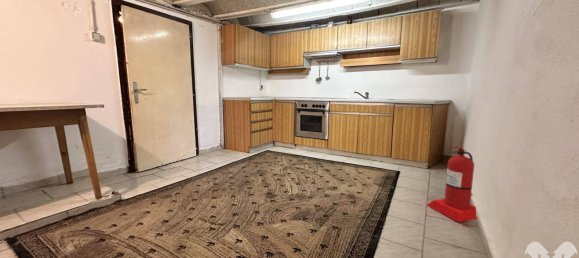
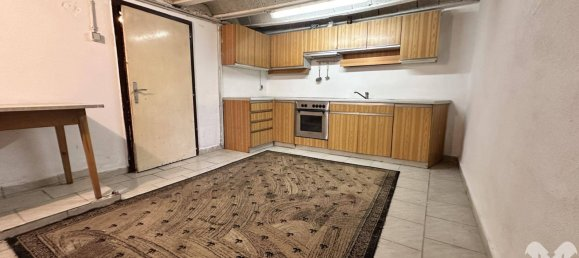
- fire extinguisher (455, 179)
